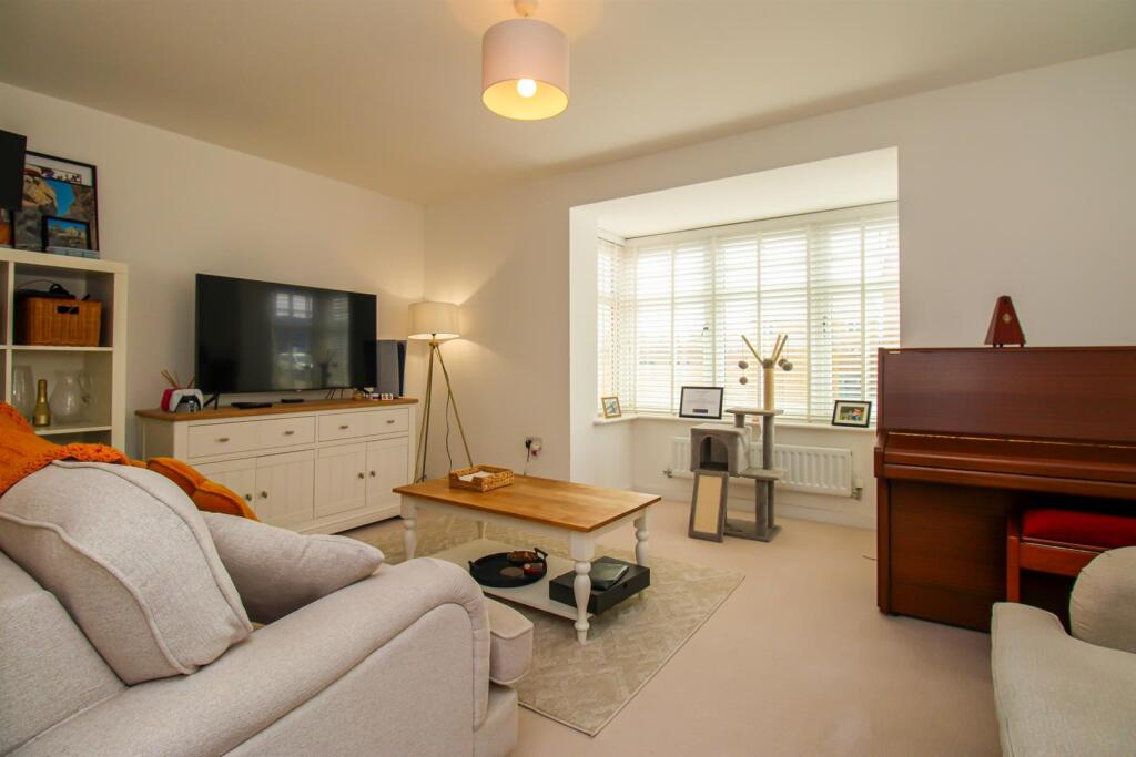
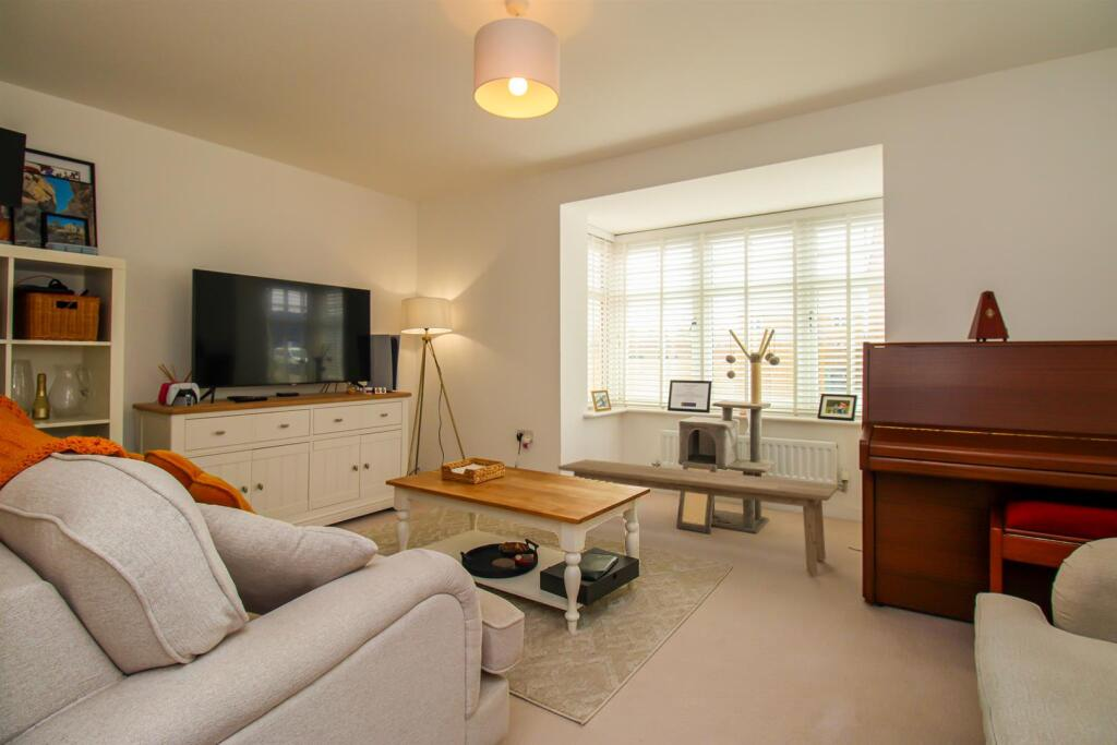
+ bench (688, 492)
